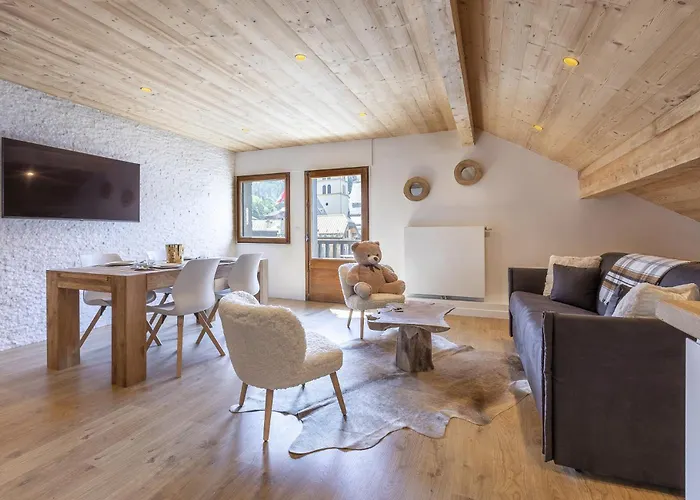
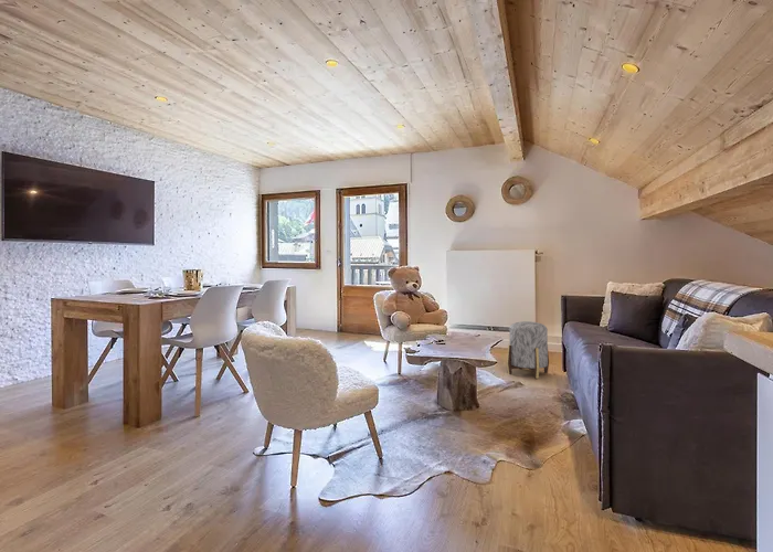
+ stool (528, 347)
